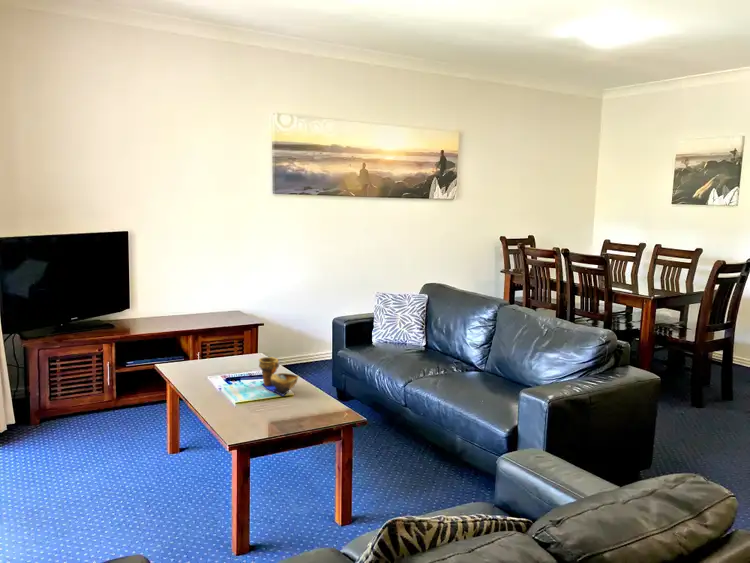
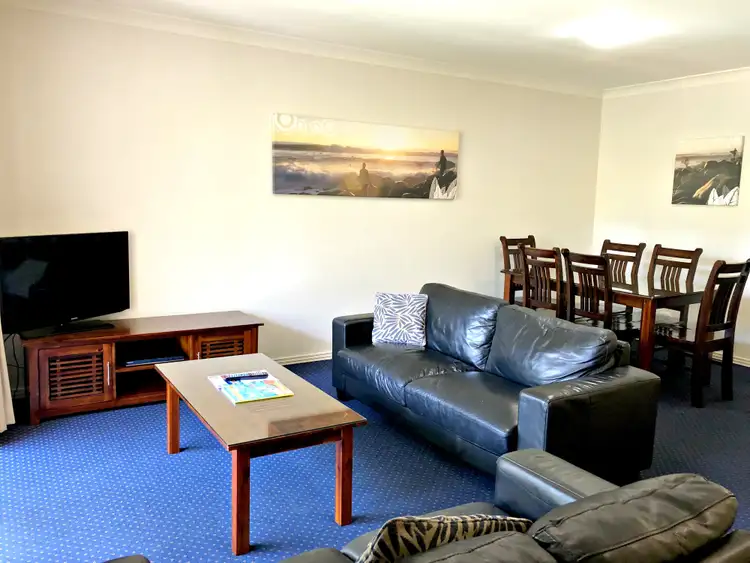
- decorative bowl (277, 376)
